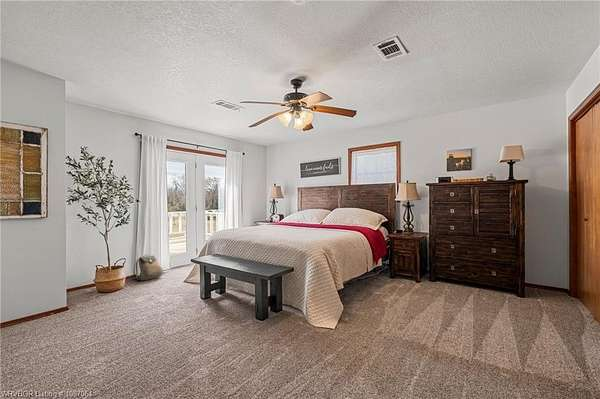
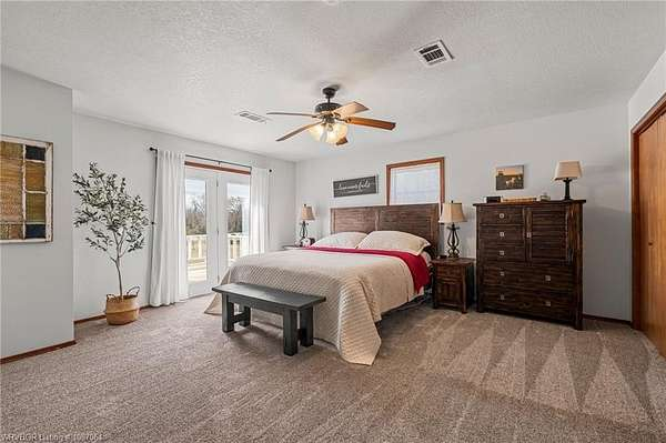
- backpack (148, 266)
